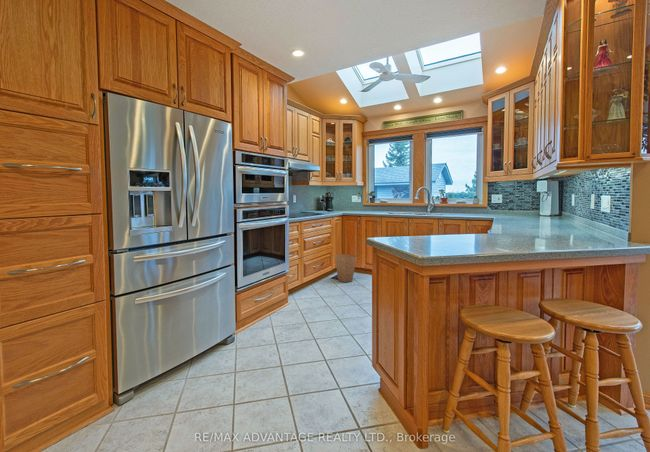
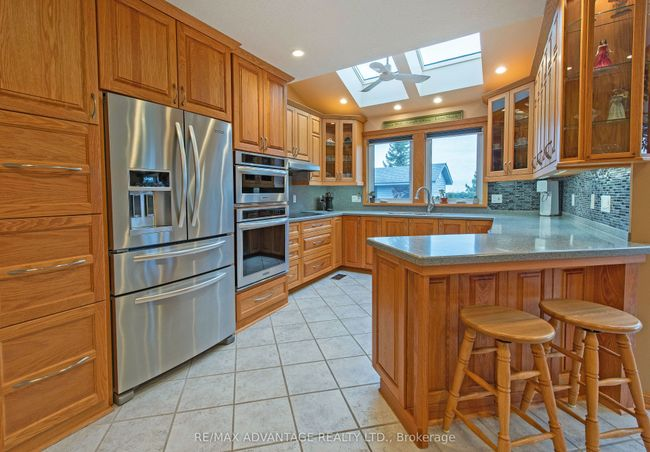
- trash can (345, 268)
